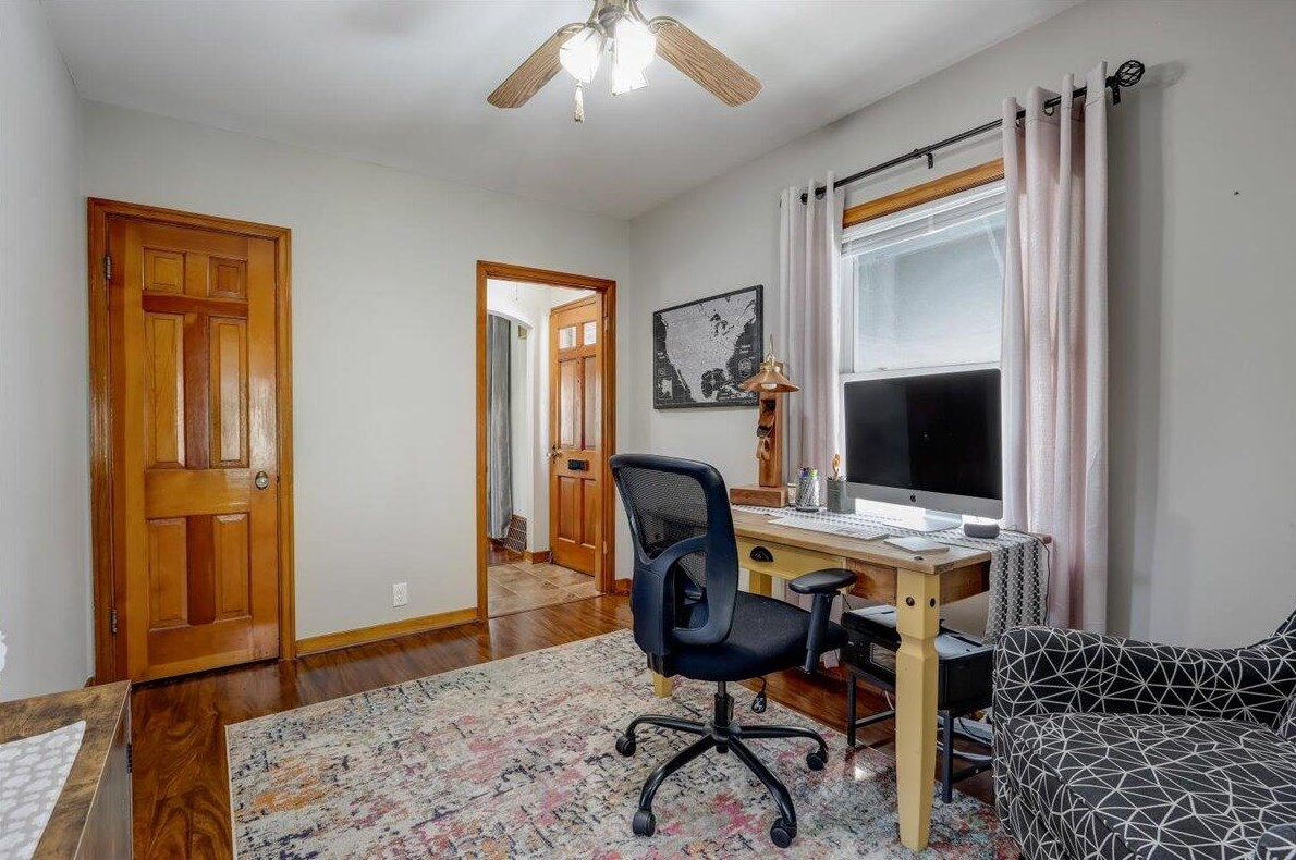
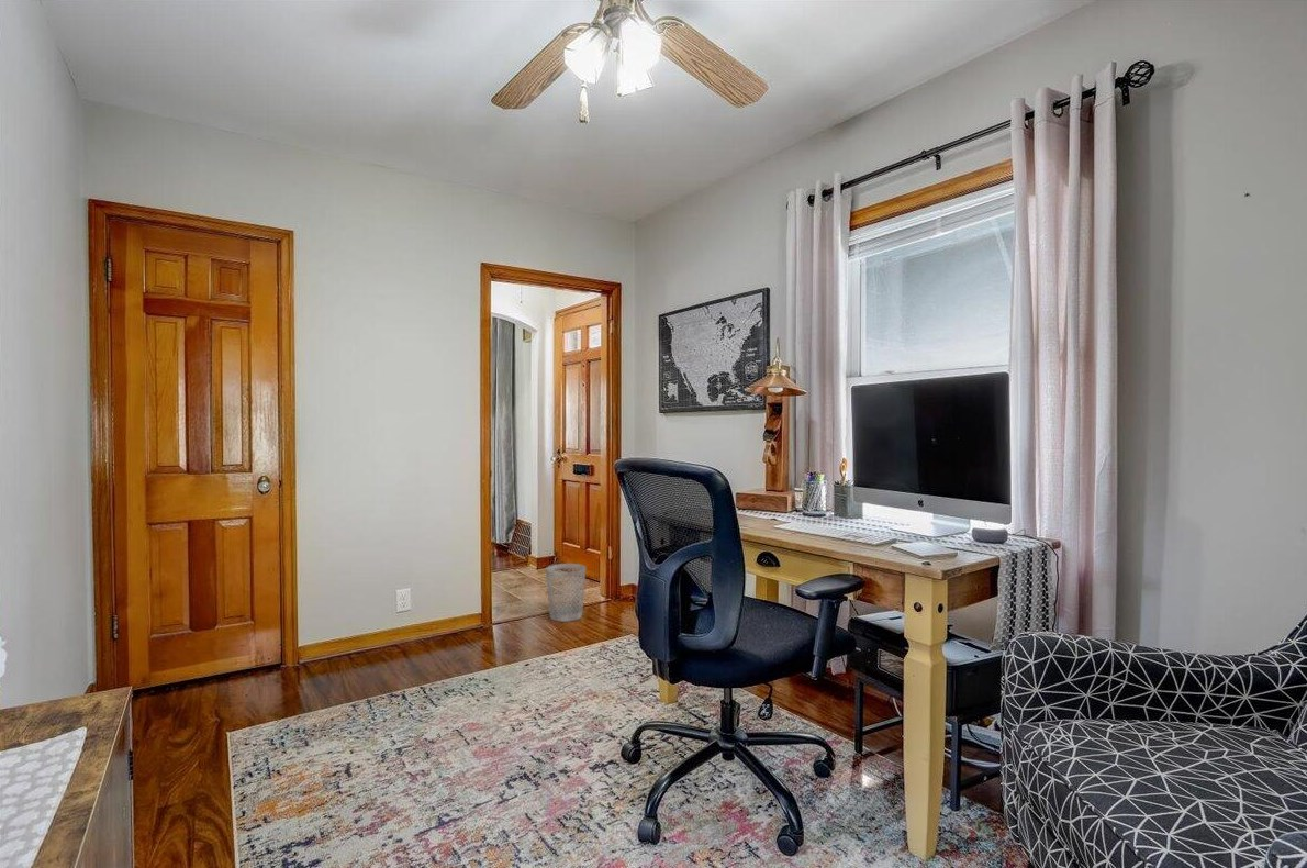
+ wastebasket (566, 592)
